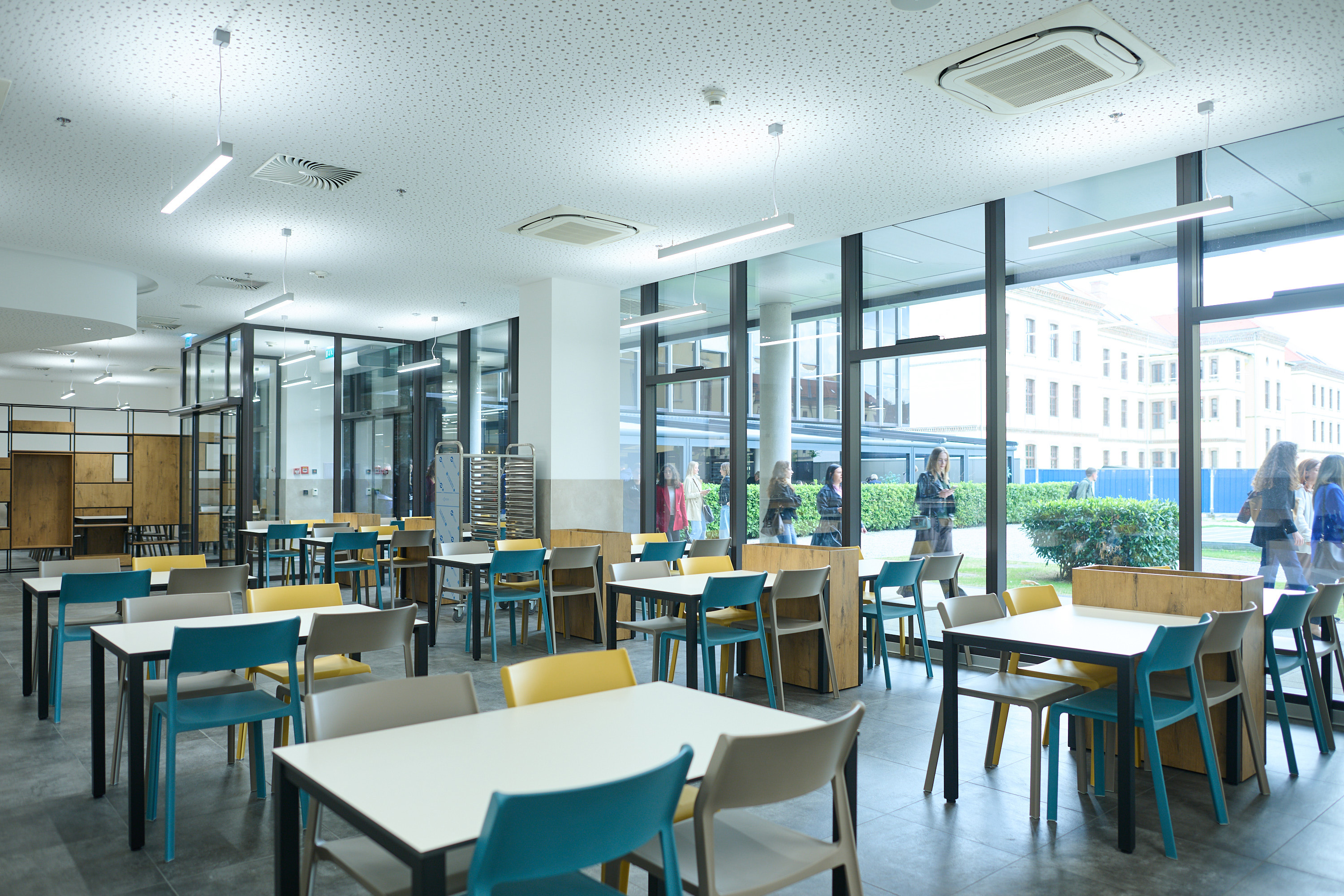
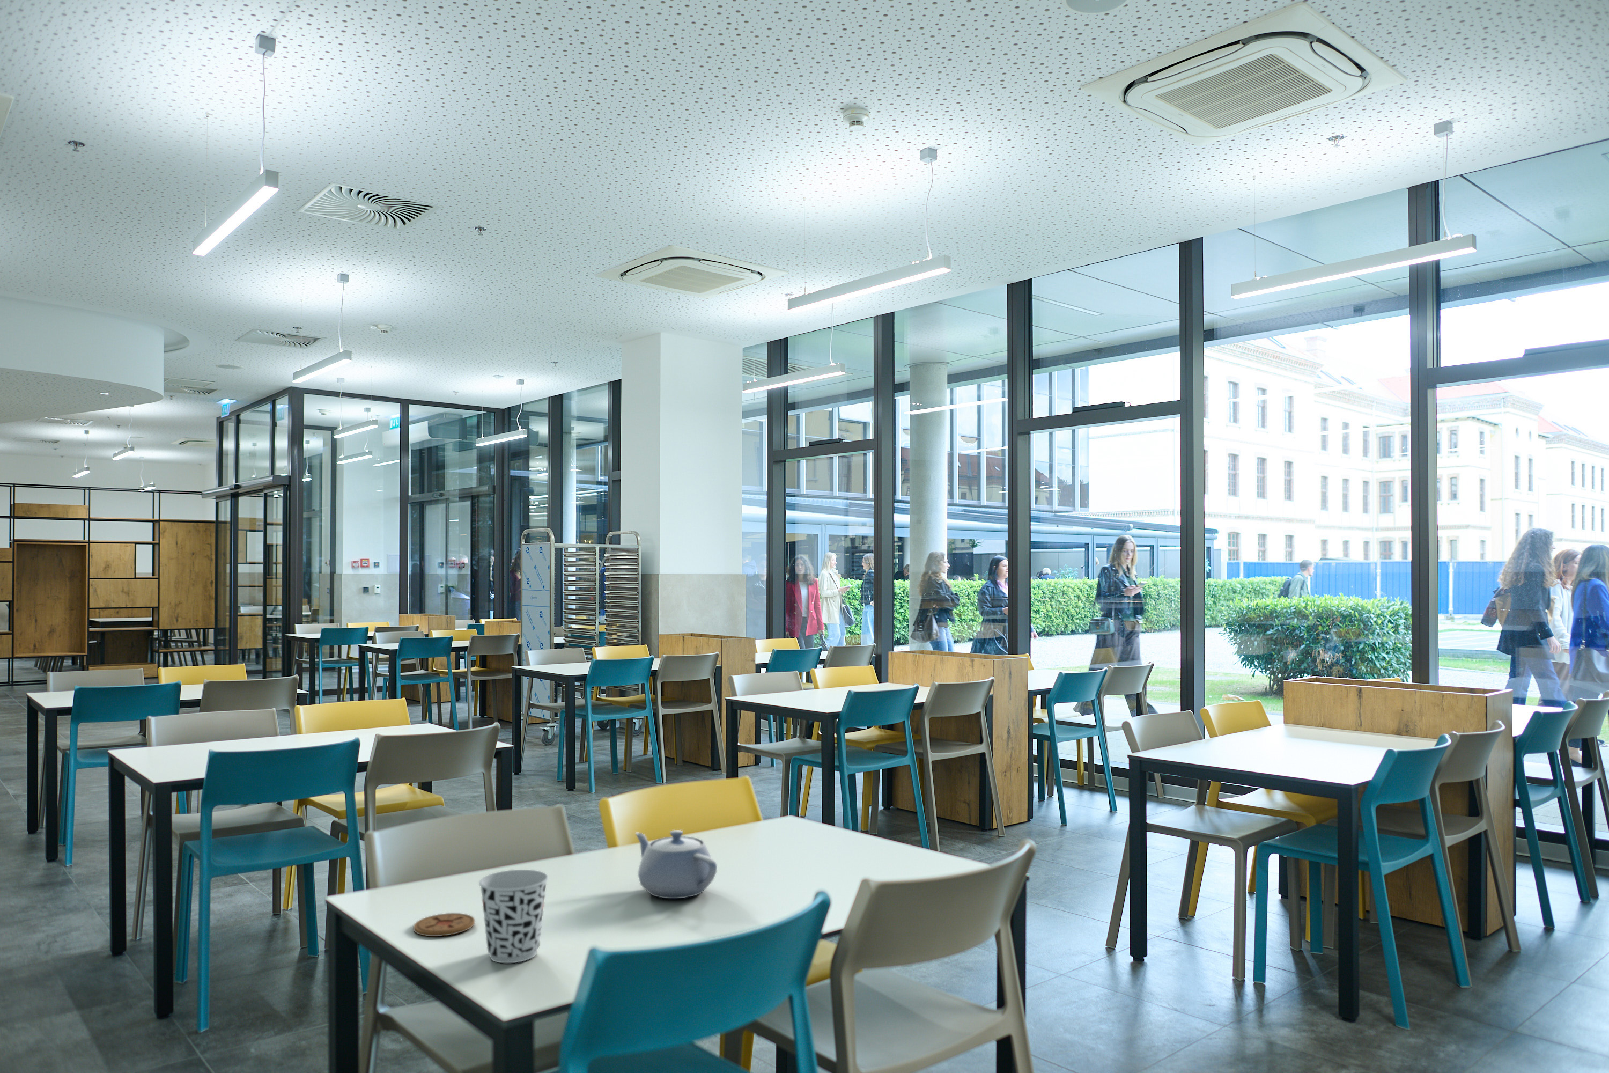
+ teapot (673, 861)
+ cup (514, 916)
+ coaster (444, 925)
